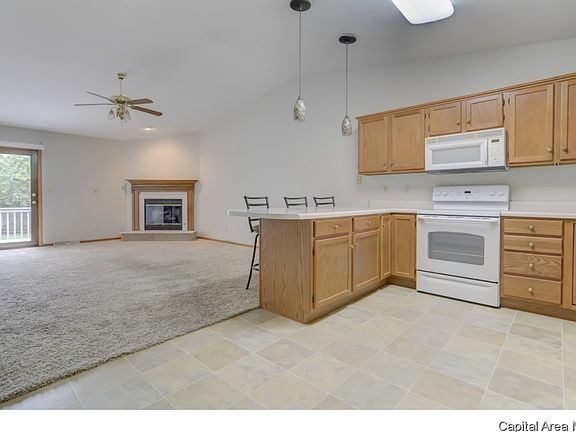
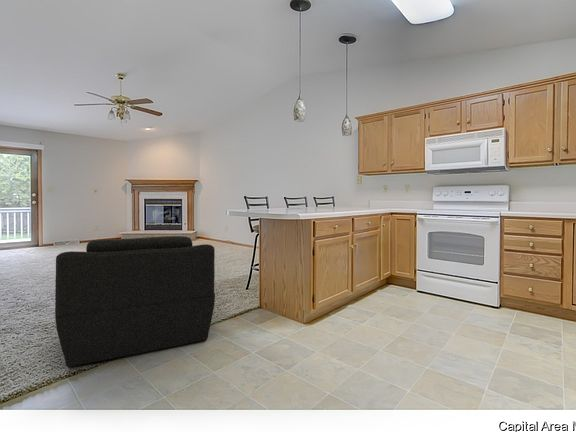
+ armchair (140, 288)
